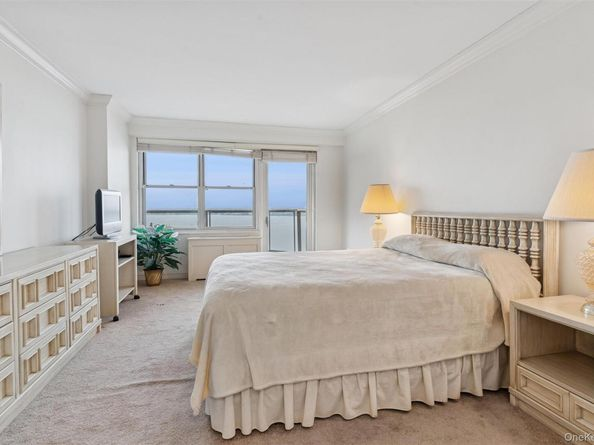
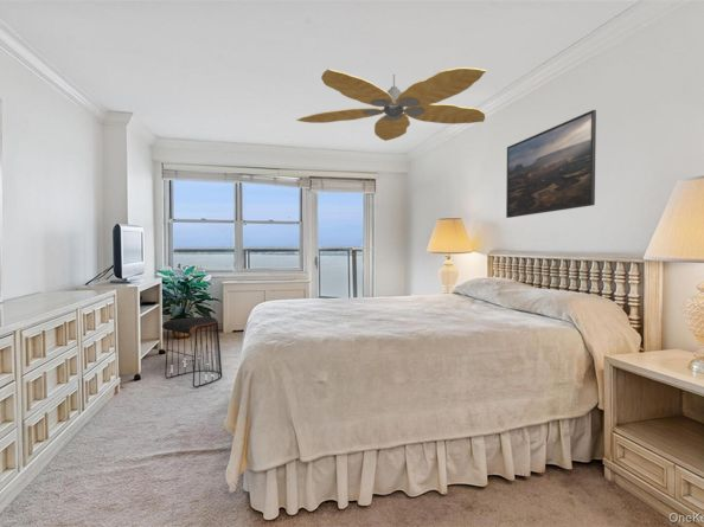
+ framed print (544, 172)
+ stool (197, 348)
+ ceiling fan (390, 97)
